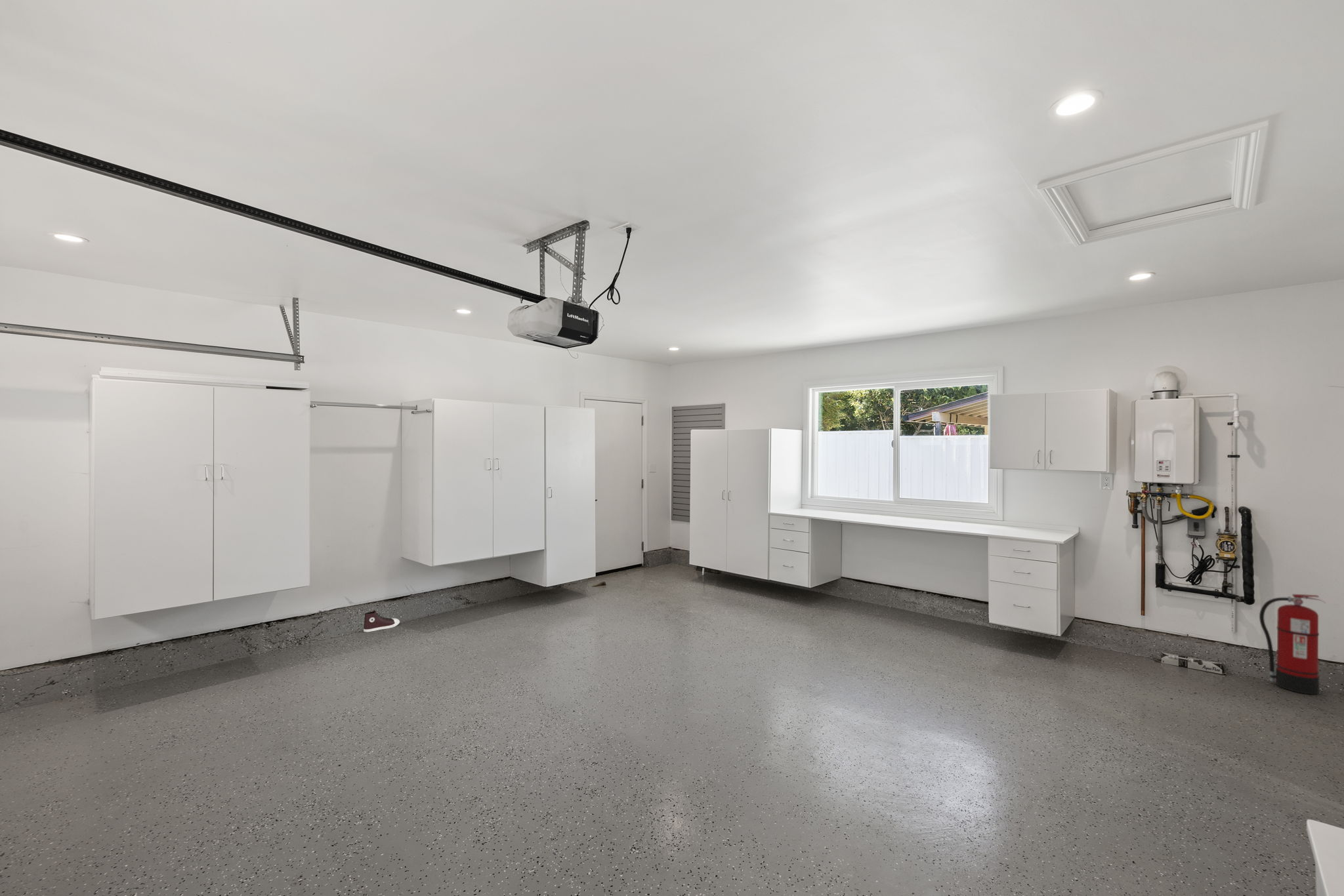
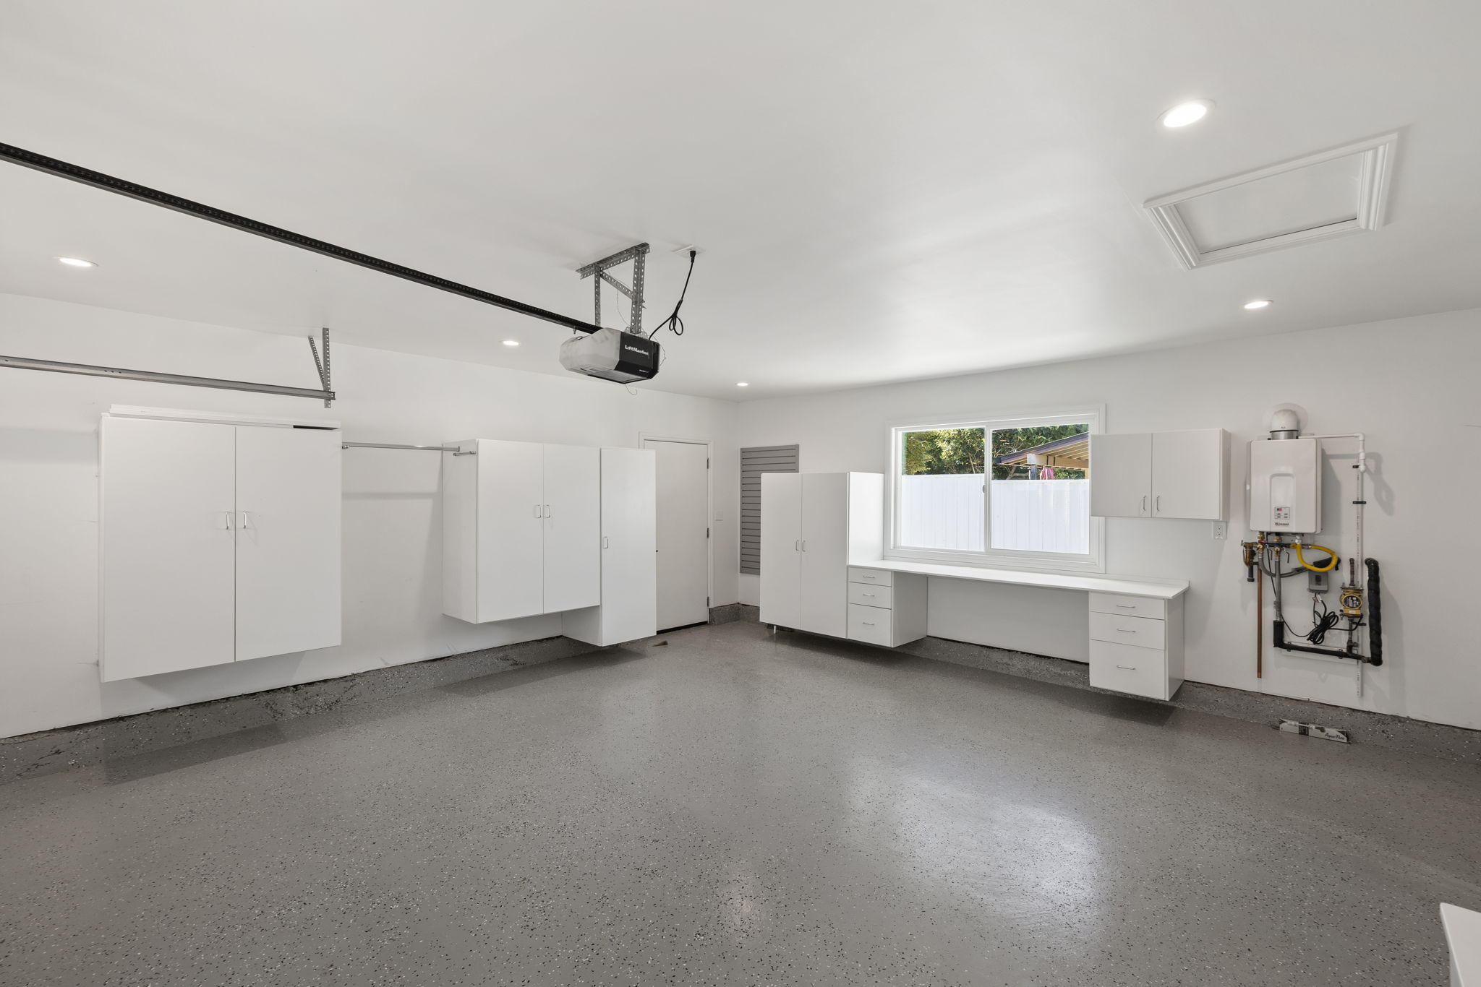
- fire extinguisher (1291, 640)
- shoe (382, 619)
